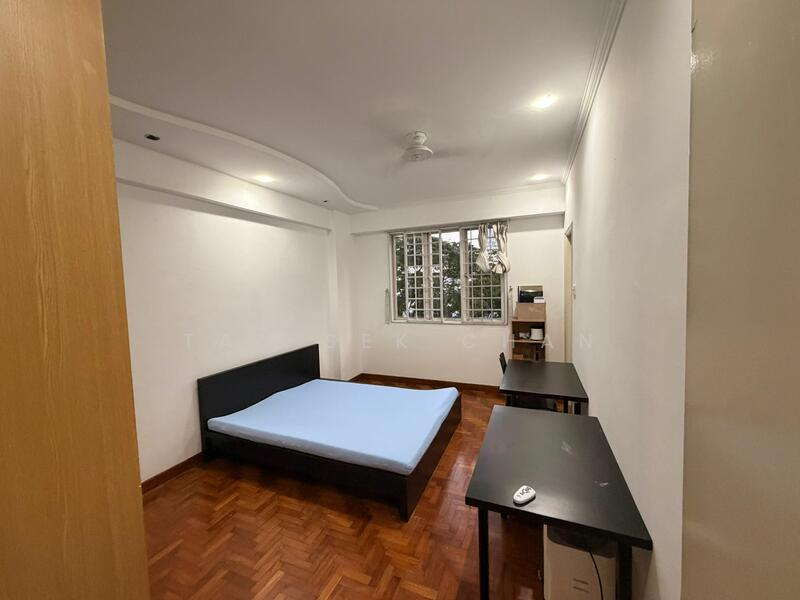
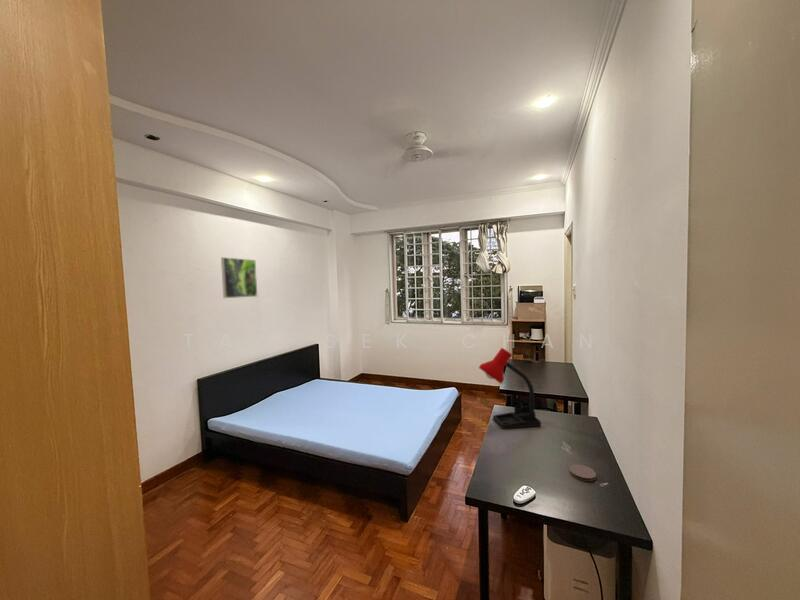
+ coaster (582, 472)
+ desk lamp (503, 380)
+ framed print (240, 278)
